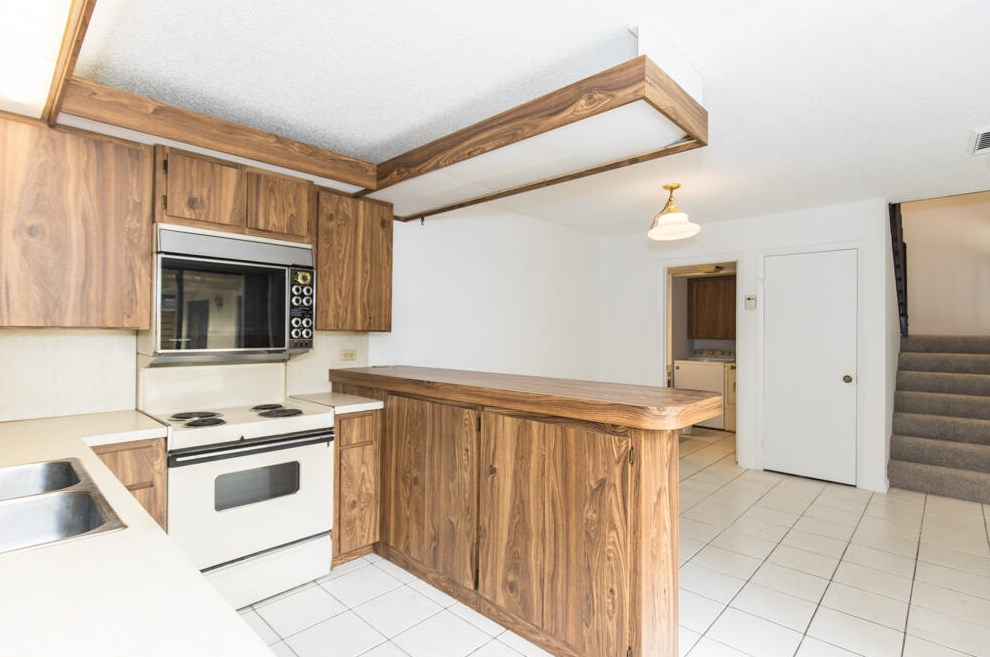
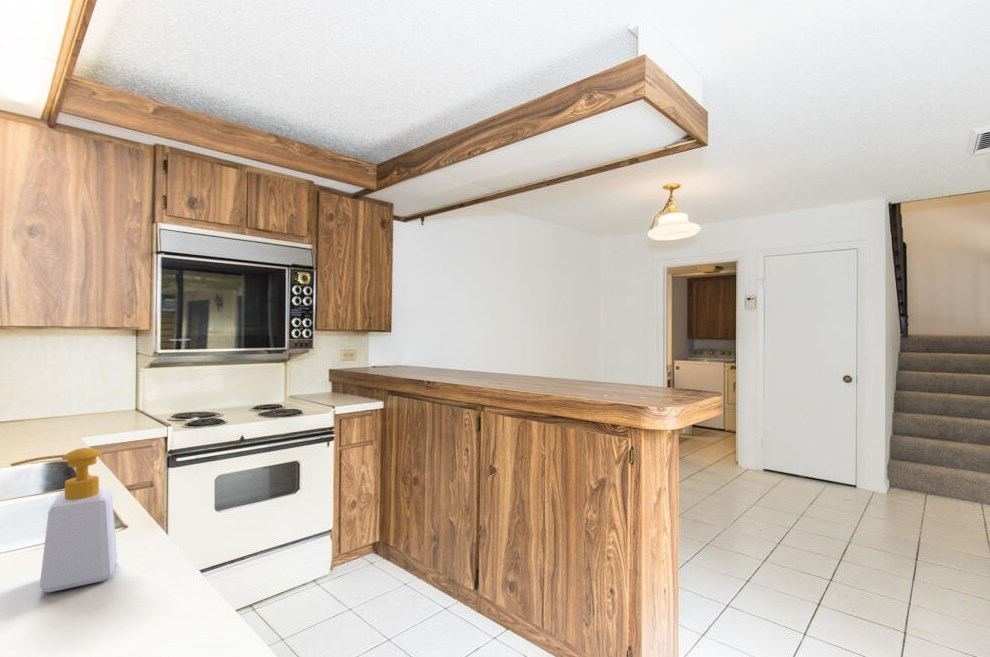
+ soap bottle (65, 515)
